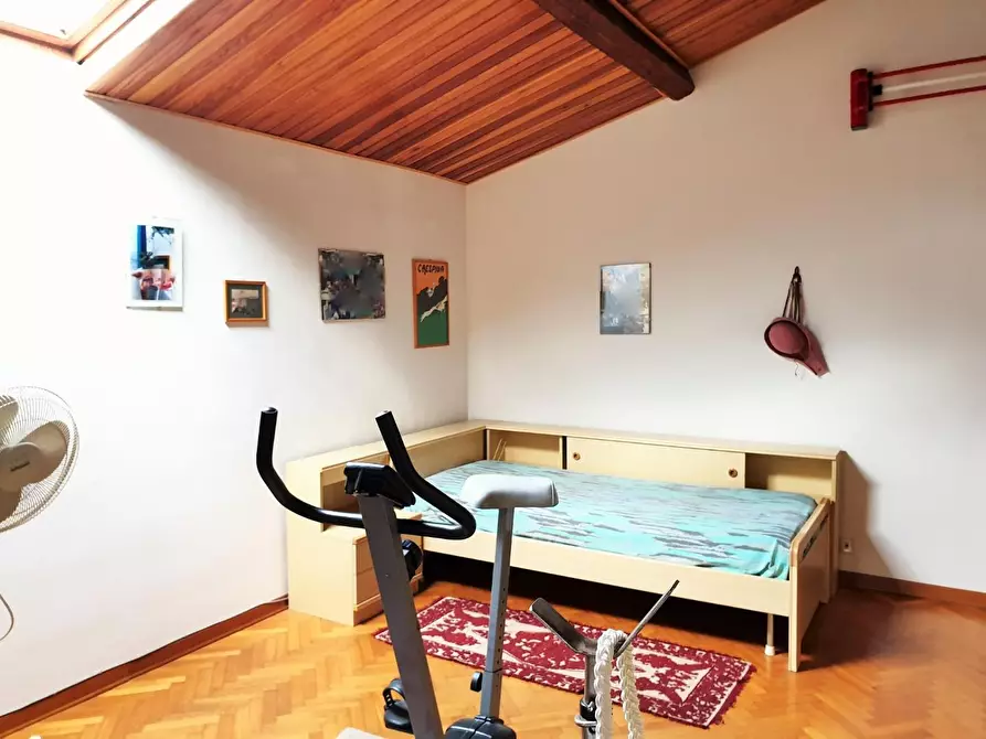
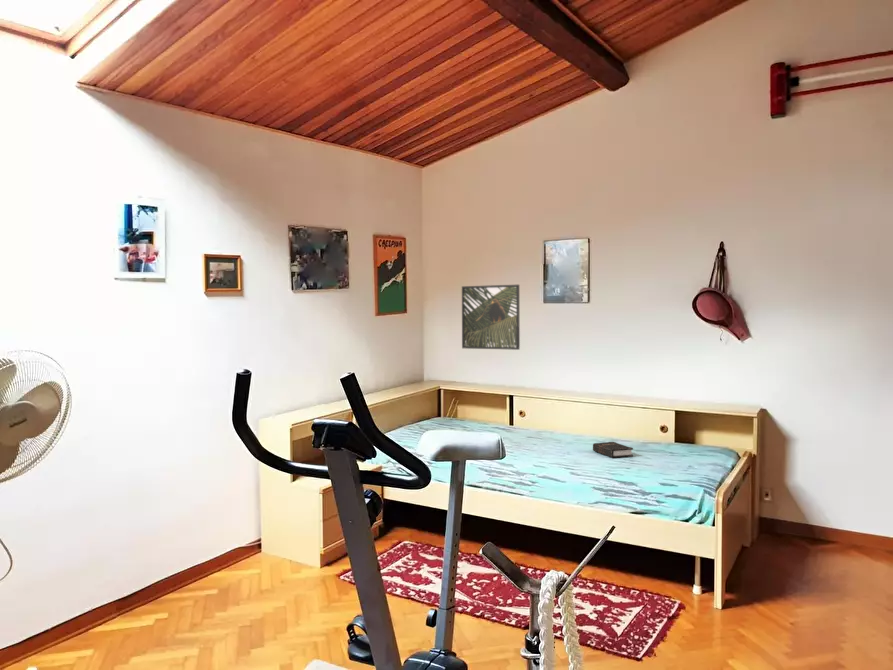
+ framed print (490, 317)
+ hardback book (612, 449)
